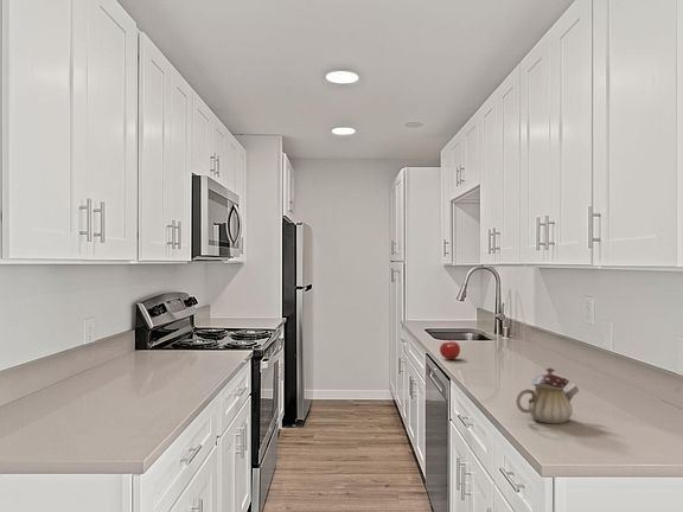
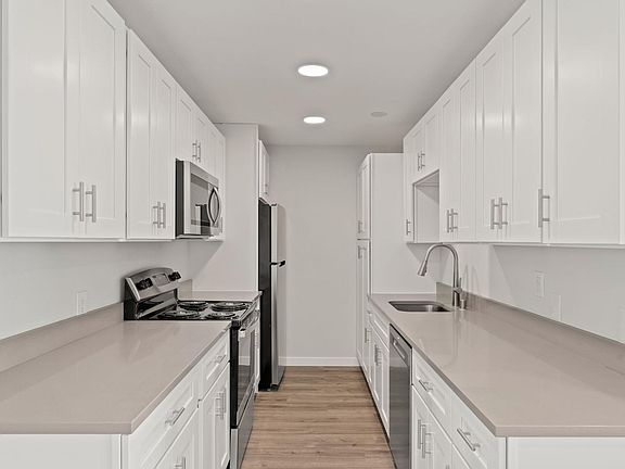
- teapot (547, 393)
- fruit (449, 348)
